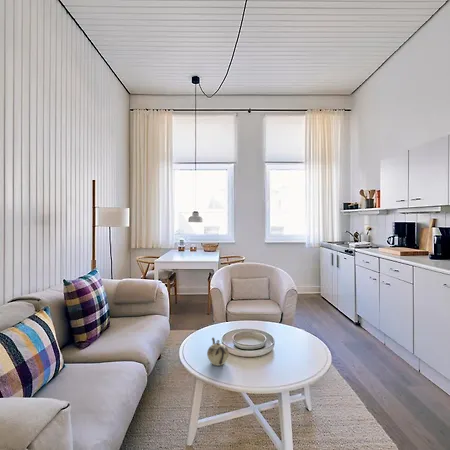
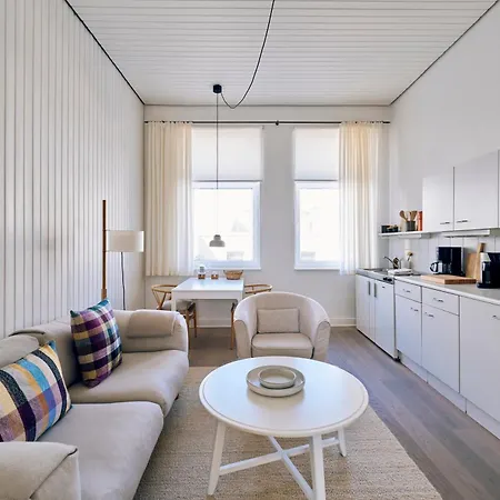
- teapot (217, 350)
